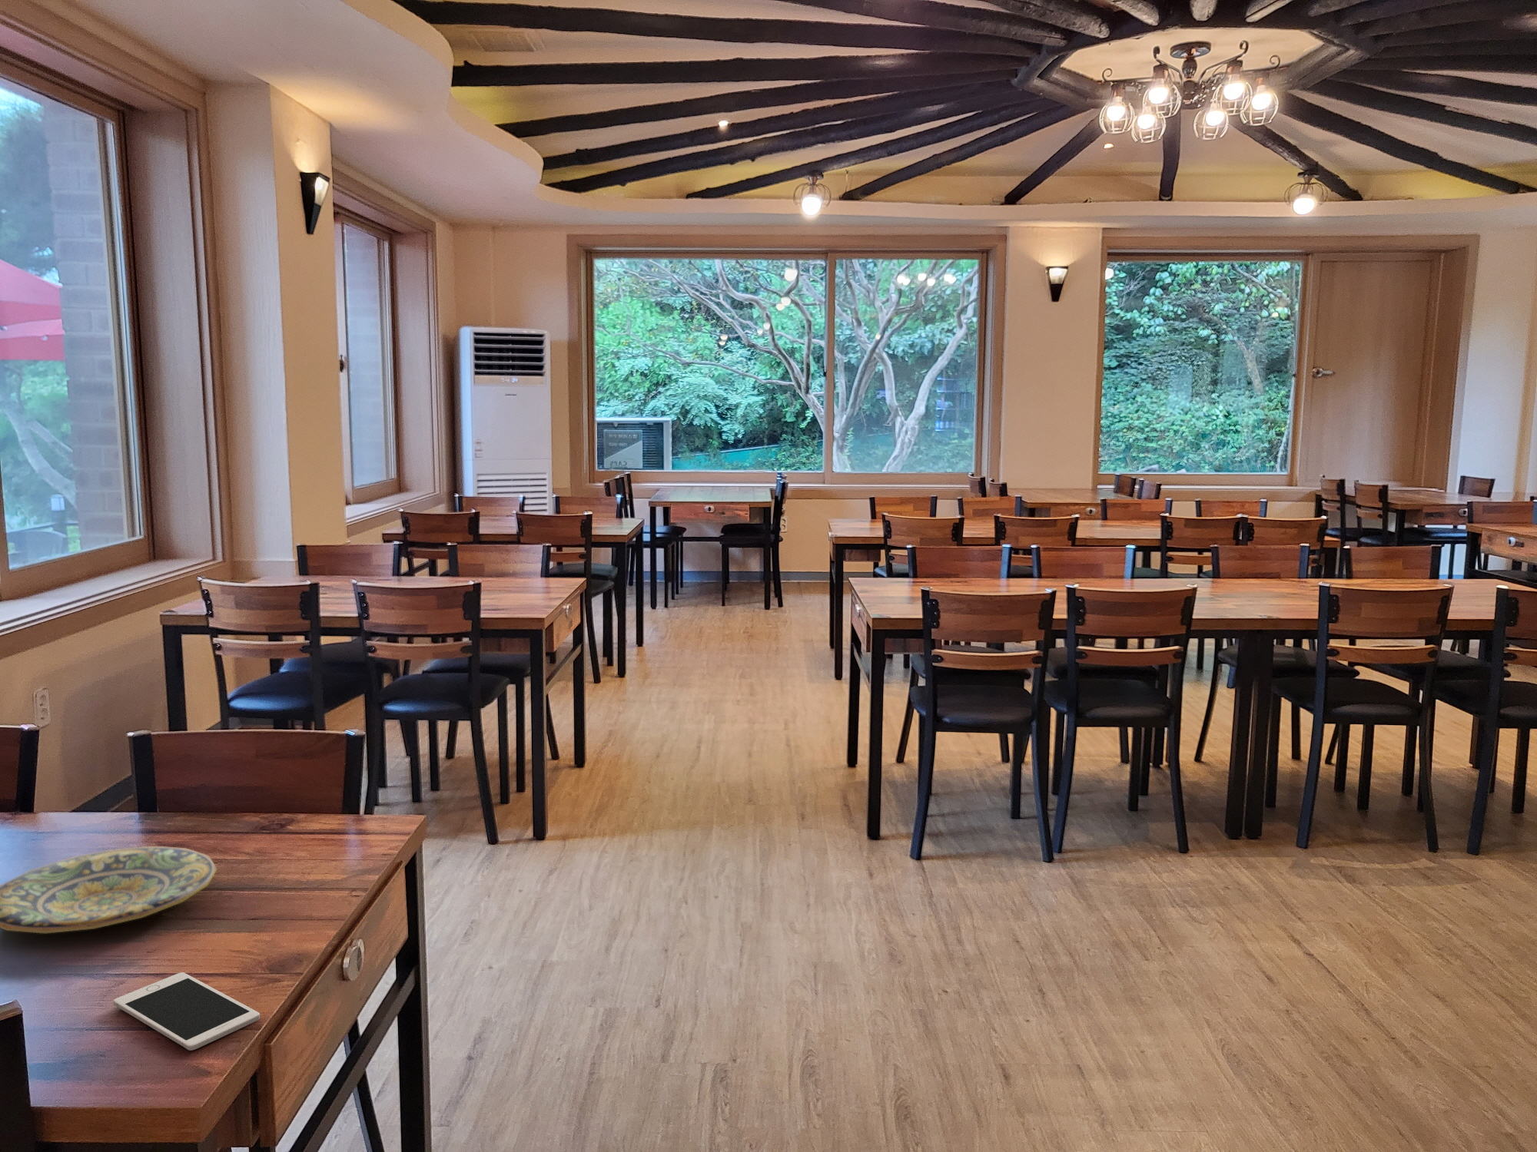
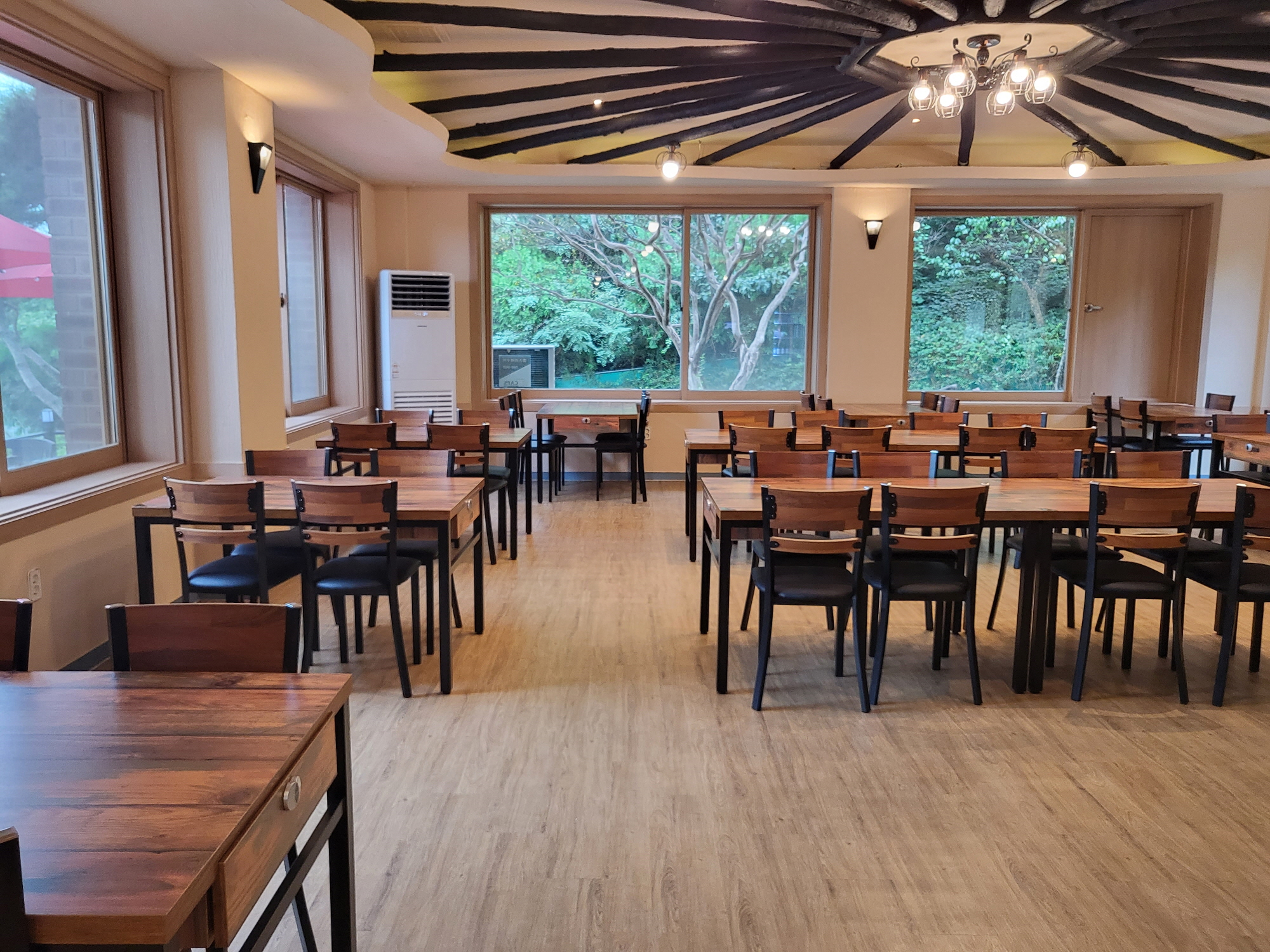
- plate (104, 894)
- cell phone (186, 1009)
